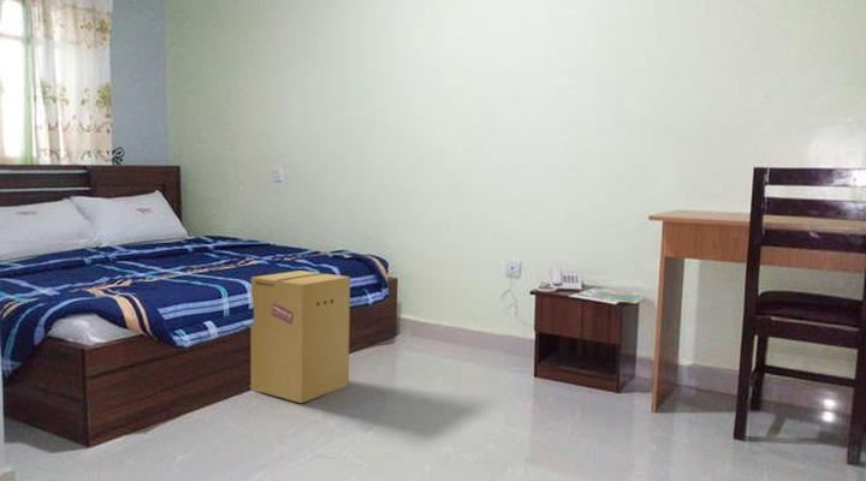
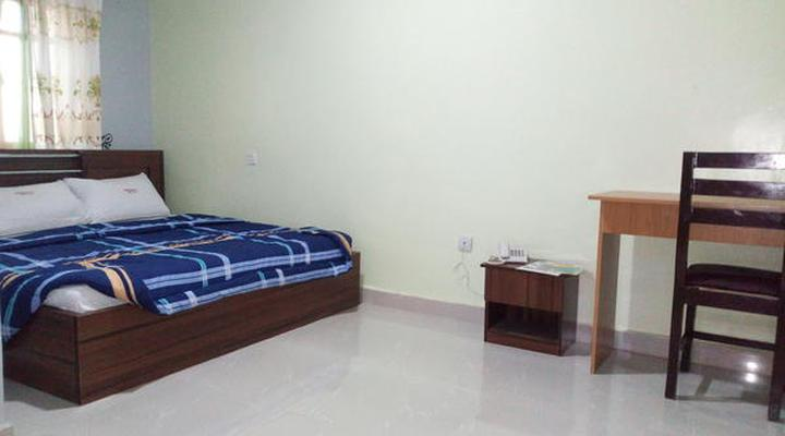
- cardboard box (301, 332)
